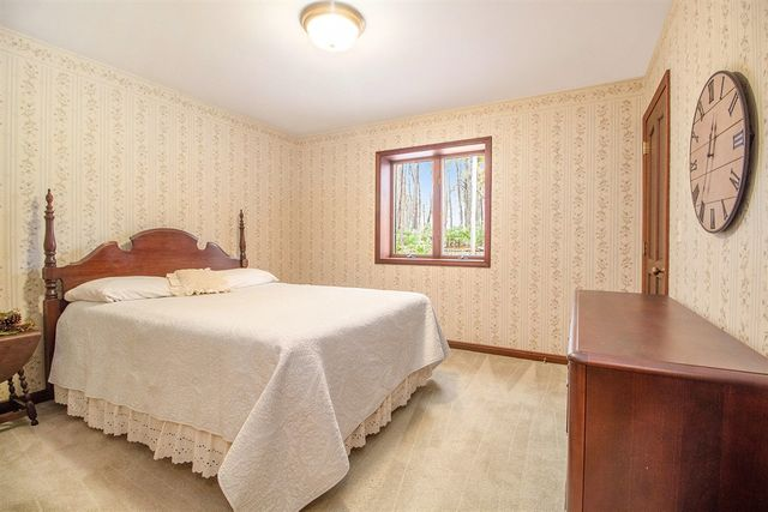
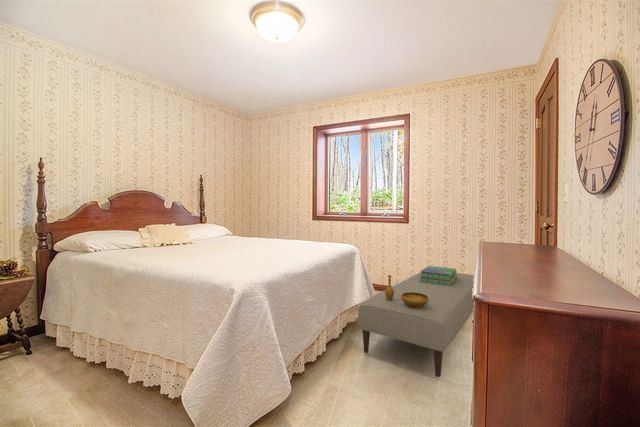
+ ottoman (431, 306)
+ stack of books (438, 274)
+ decorative bowl (405, 293)
